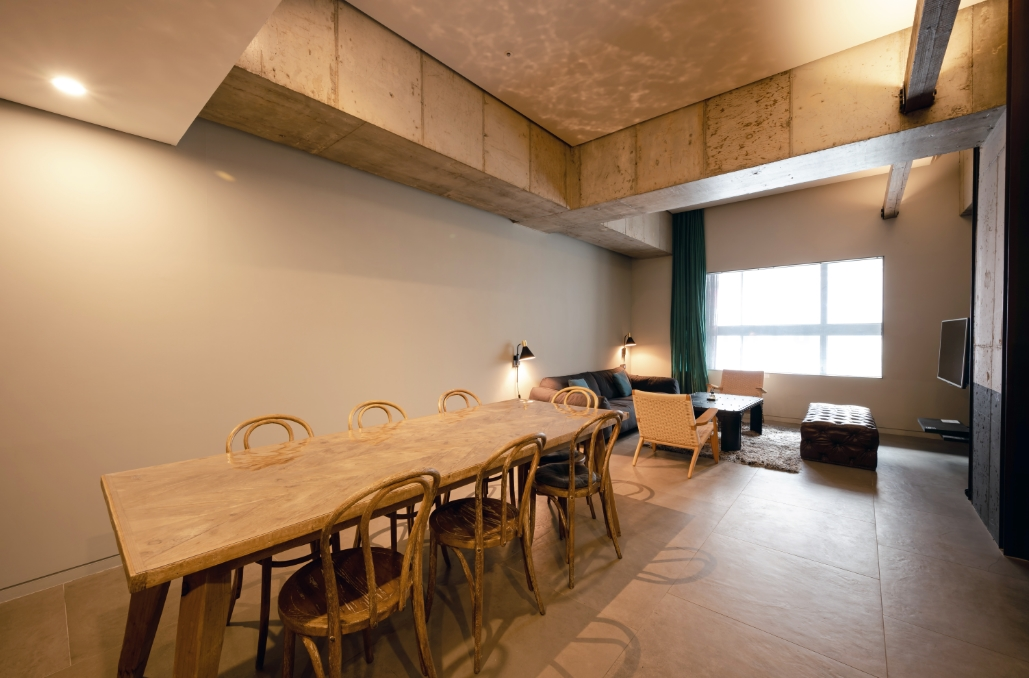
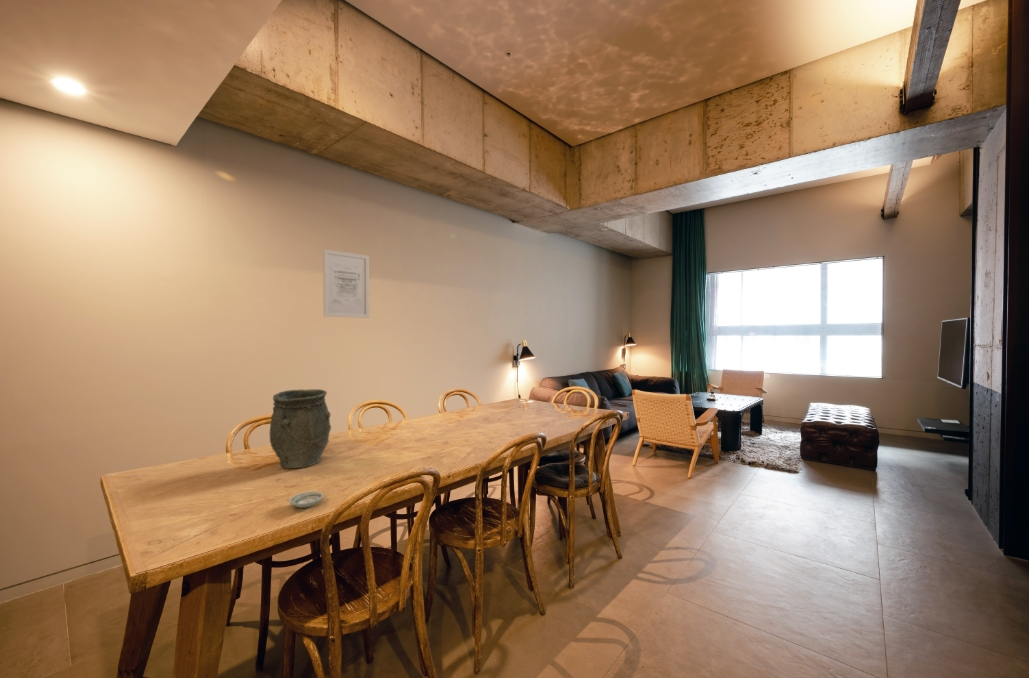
+ wall art (347, 285)
+ saucer (306, 500)
+ vase (301, 427)
